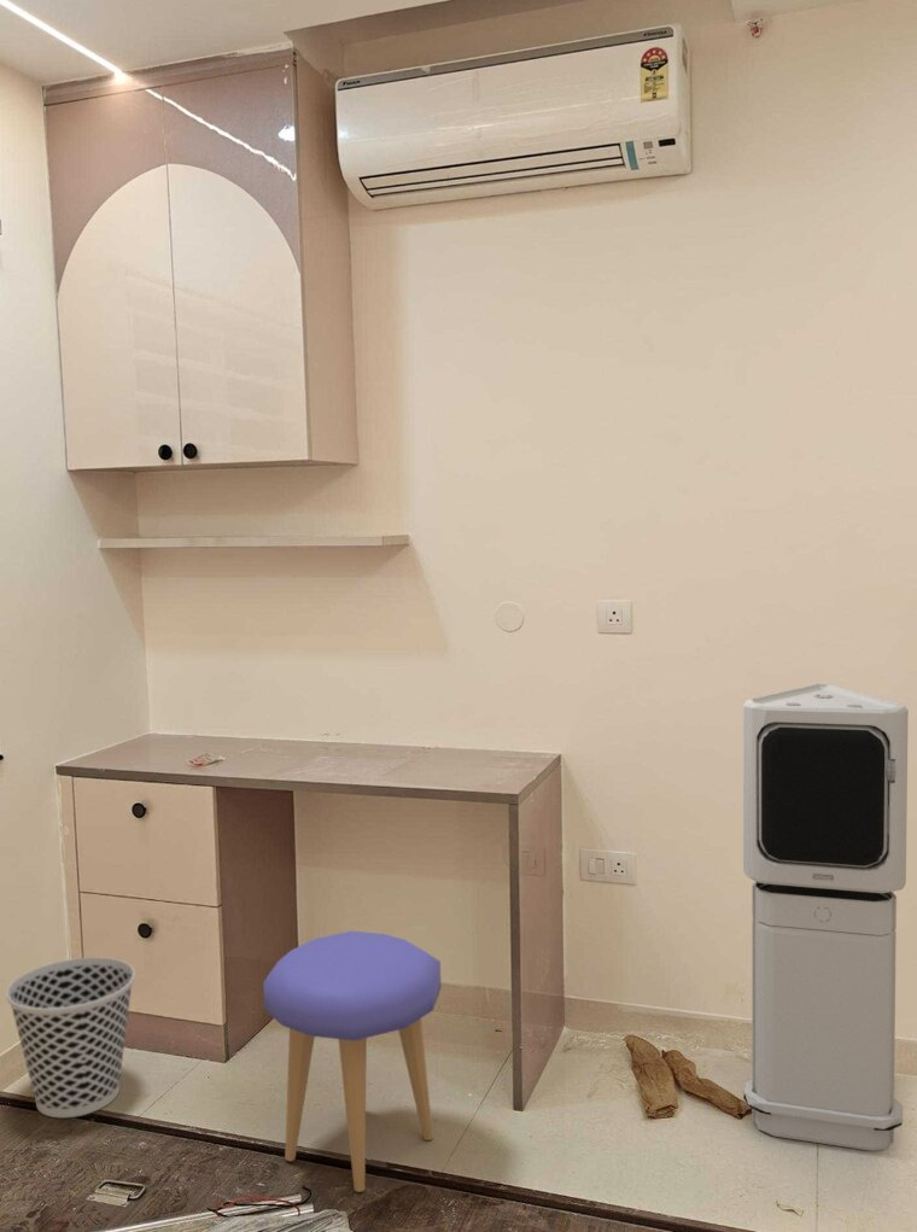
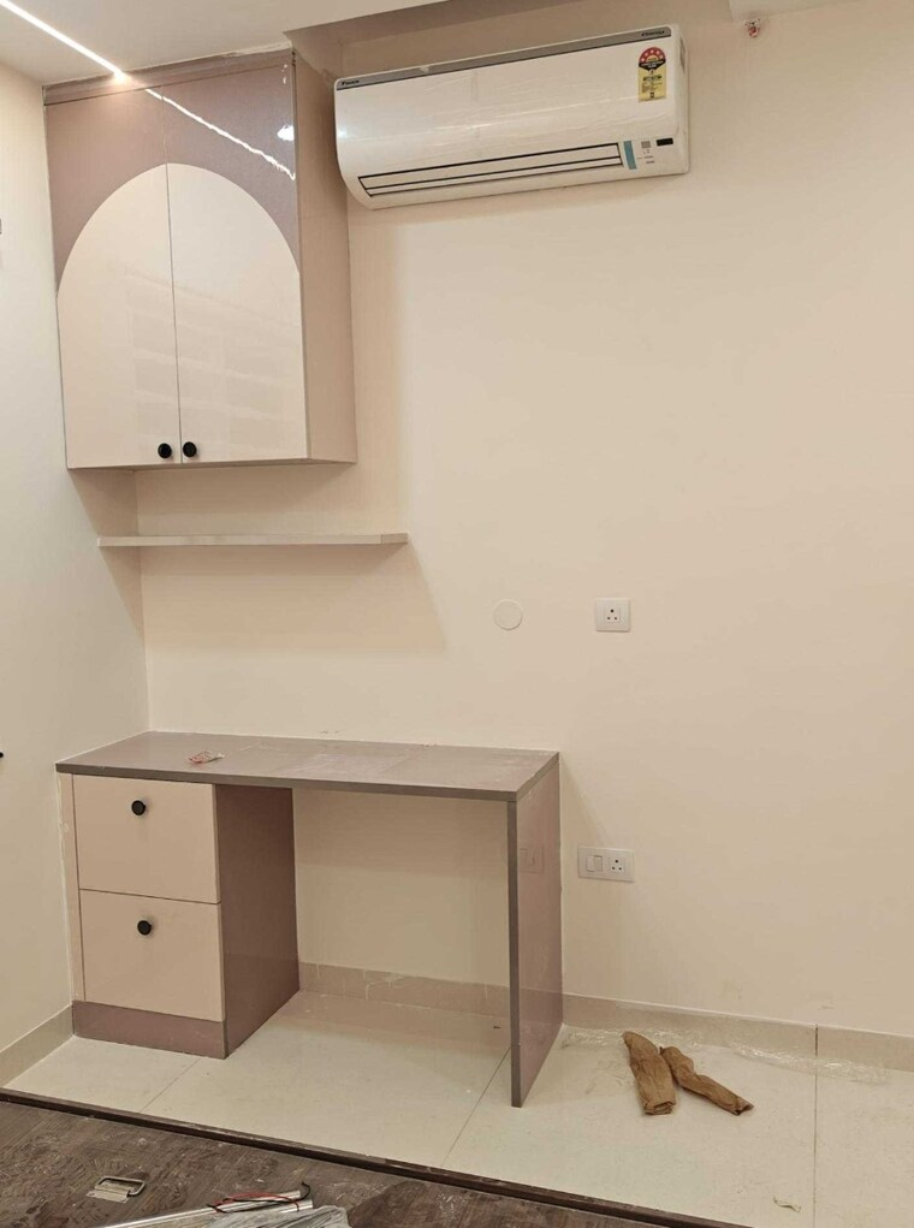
- air purifier (822, 904)
- stool (355, 1053)
- wastebasket (75, 1039)
